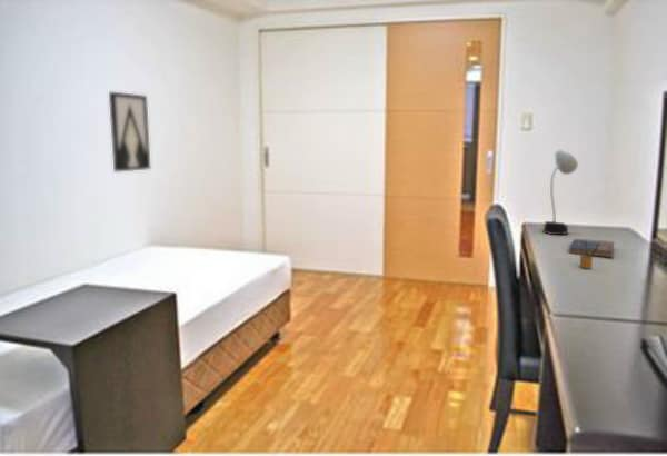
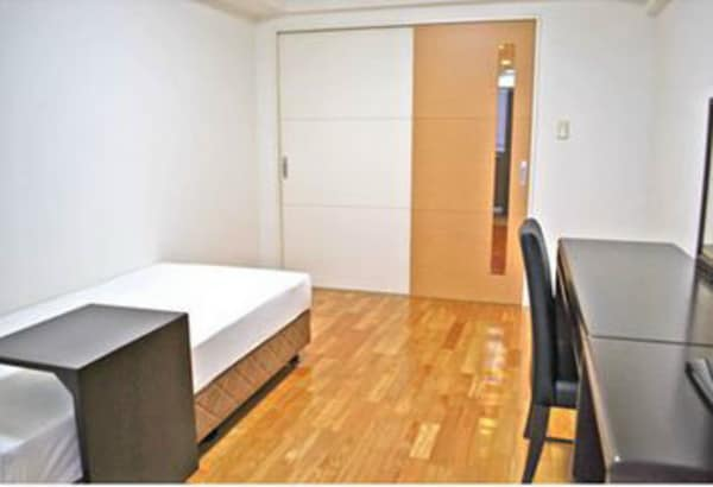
- desk lamp (552, 191)
- wall art (130, 132)
- pencil box (586, 254)
- hardcover book (593, 247)
